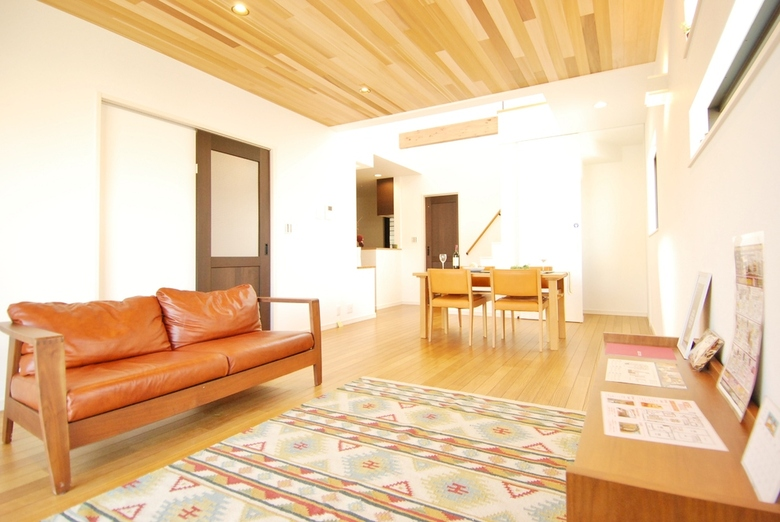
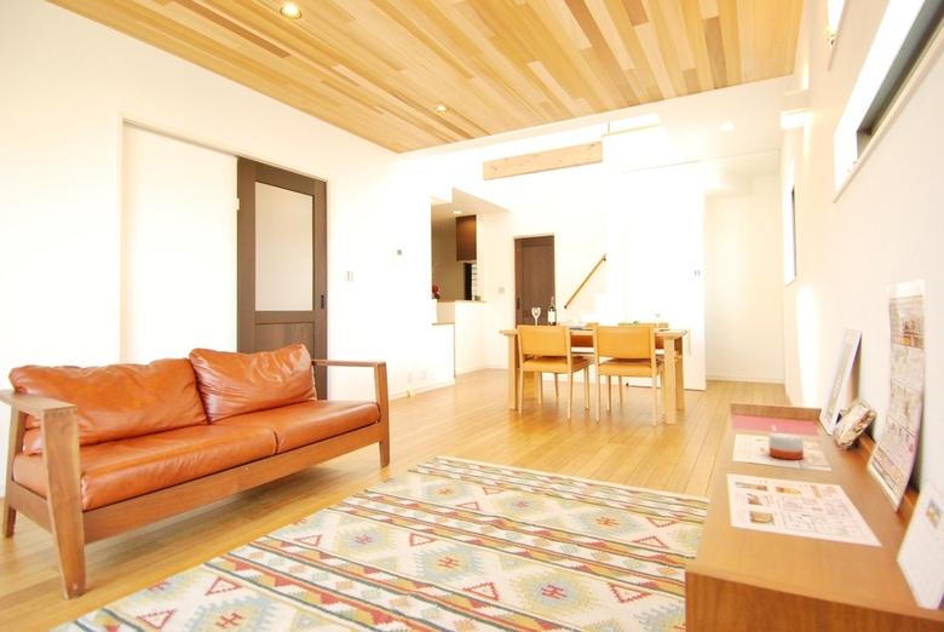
+ candle (785, 436)
